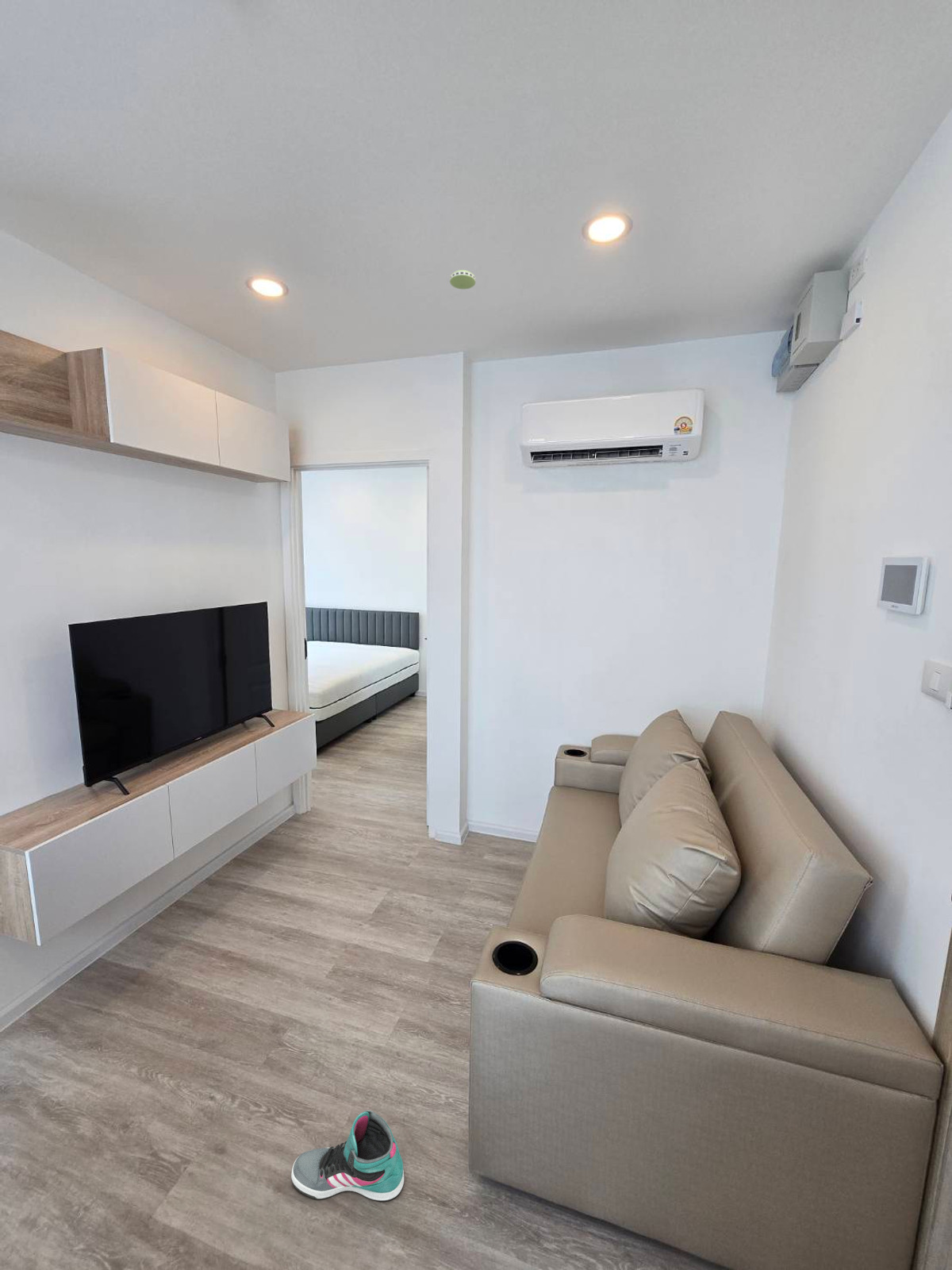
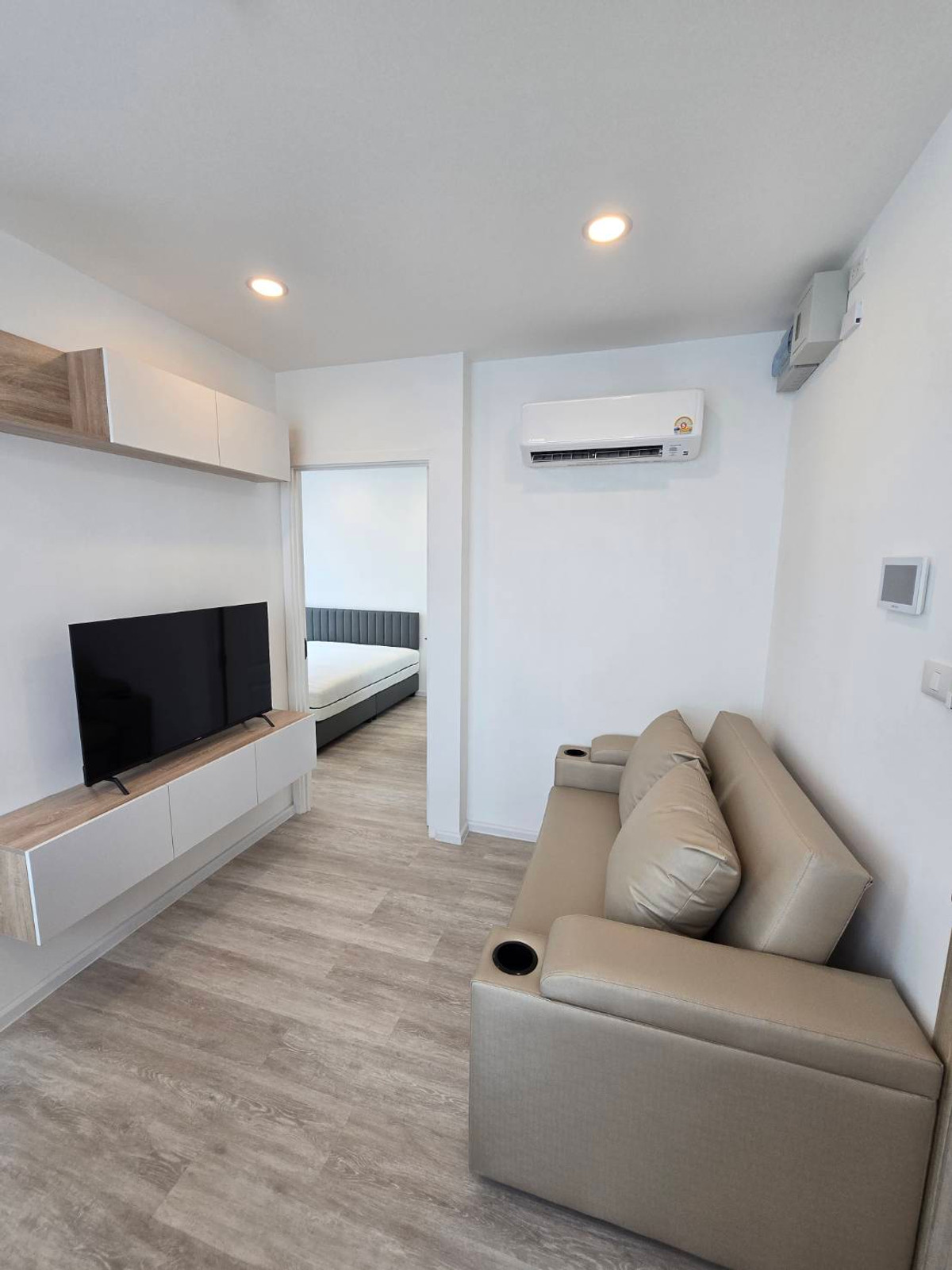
- sneaker (347, 1153)
- smoke detector (463, 279)
